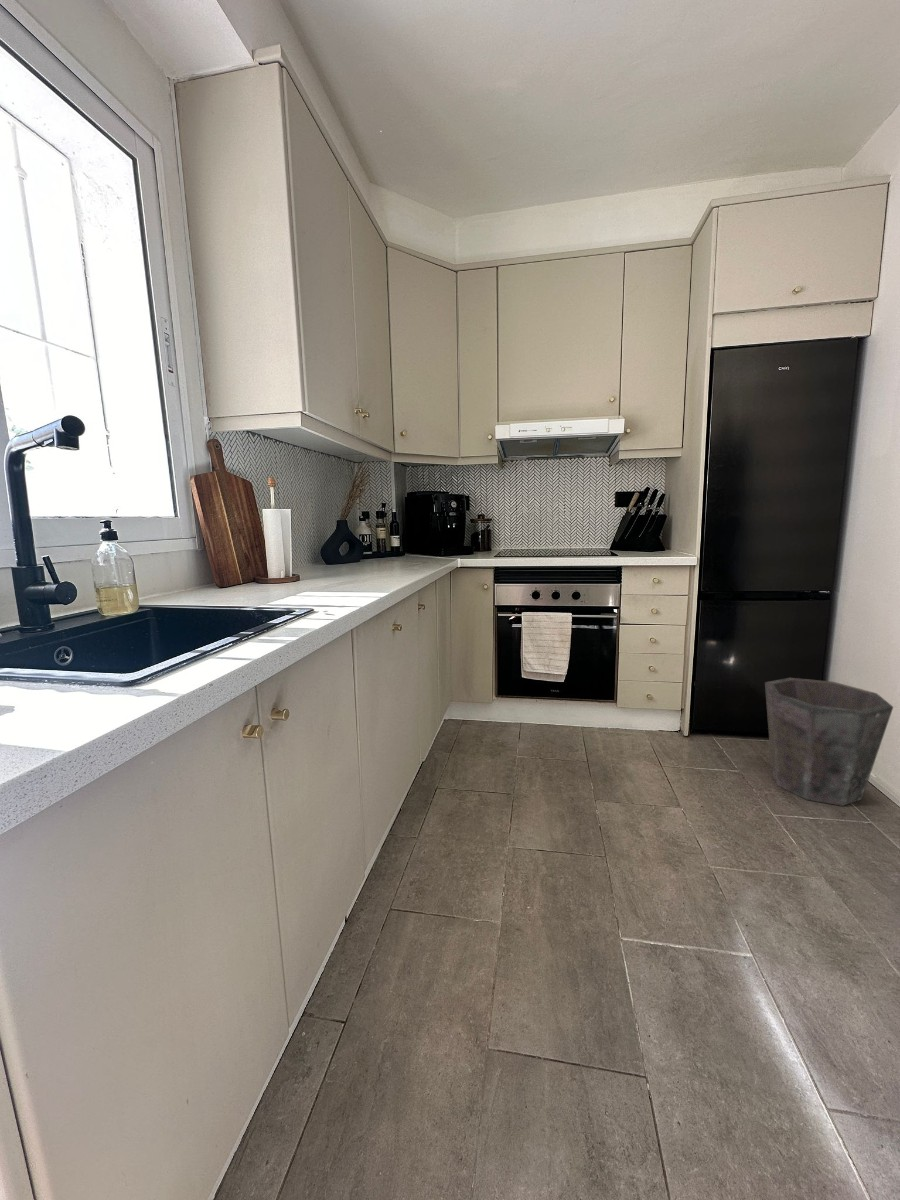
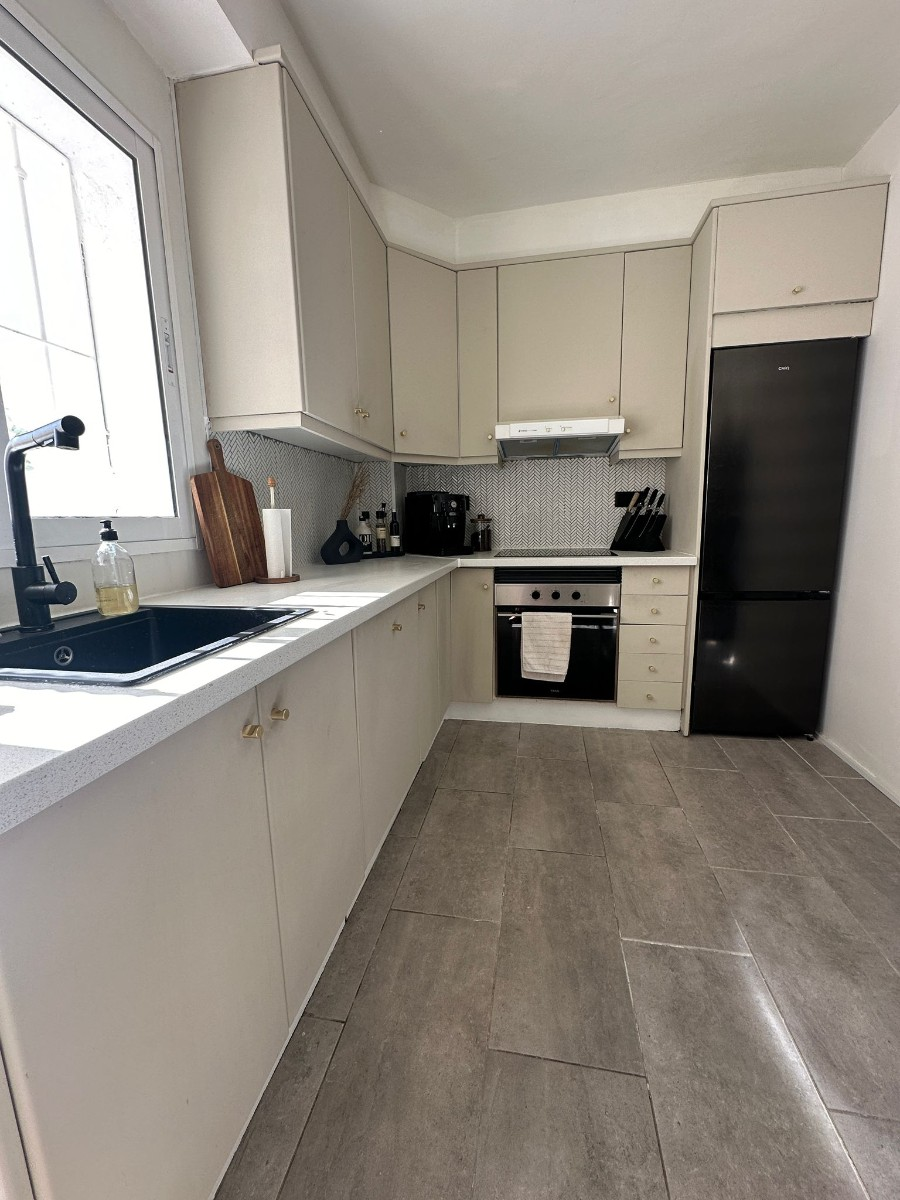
- waste bin (819, 740)
